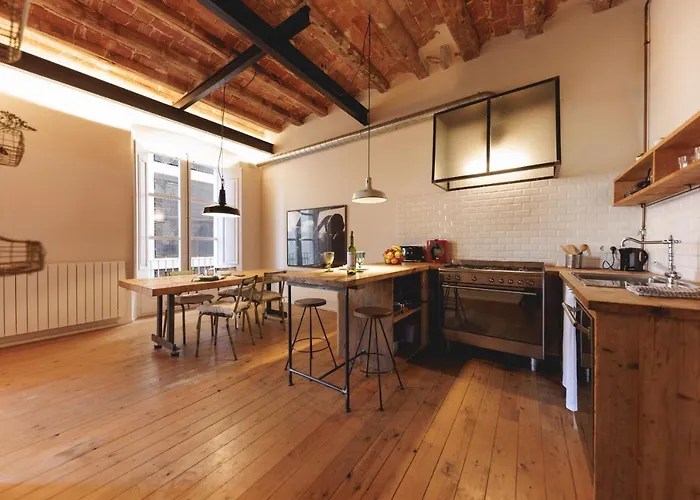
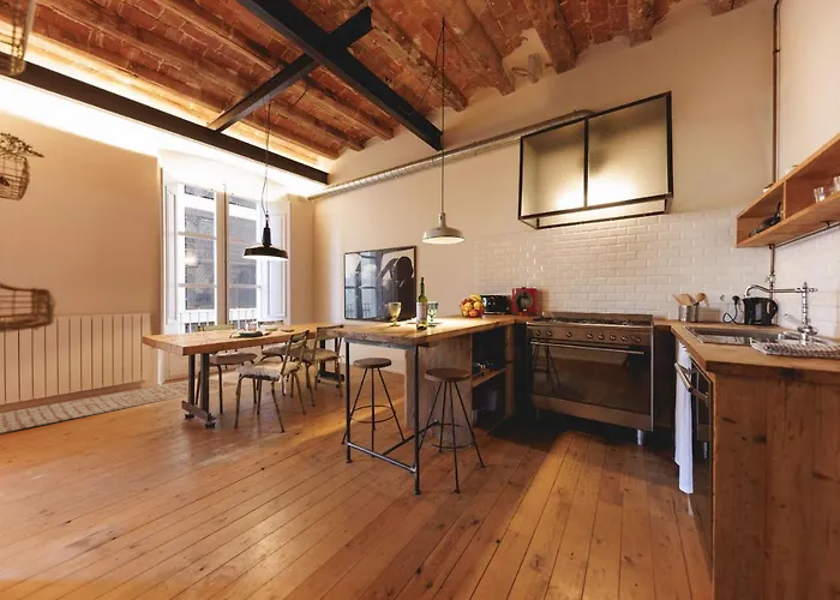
+ rug (126, 398)
